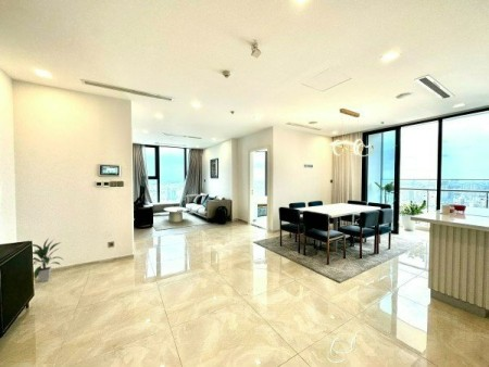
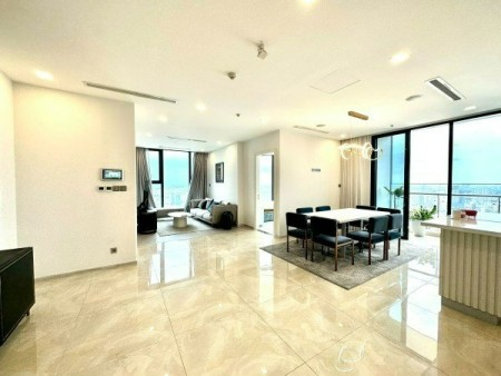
- indoor plant (42, 260)
